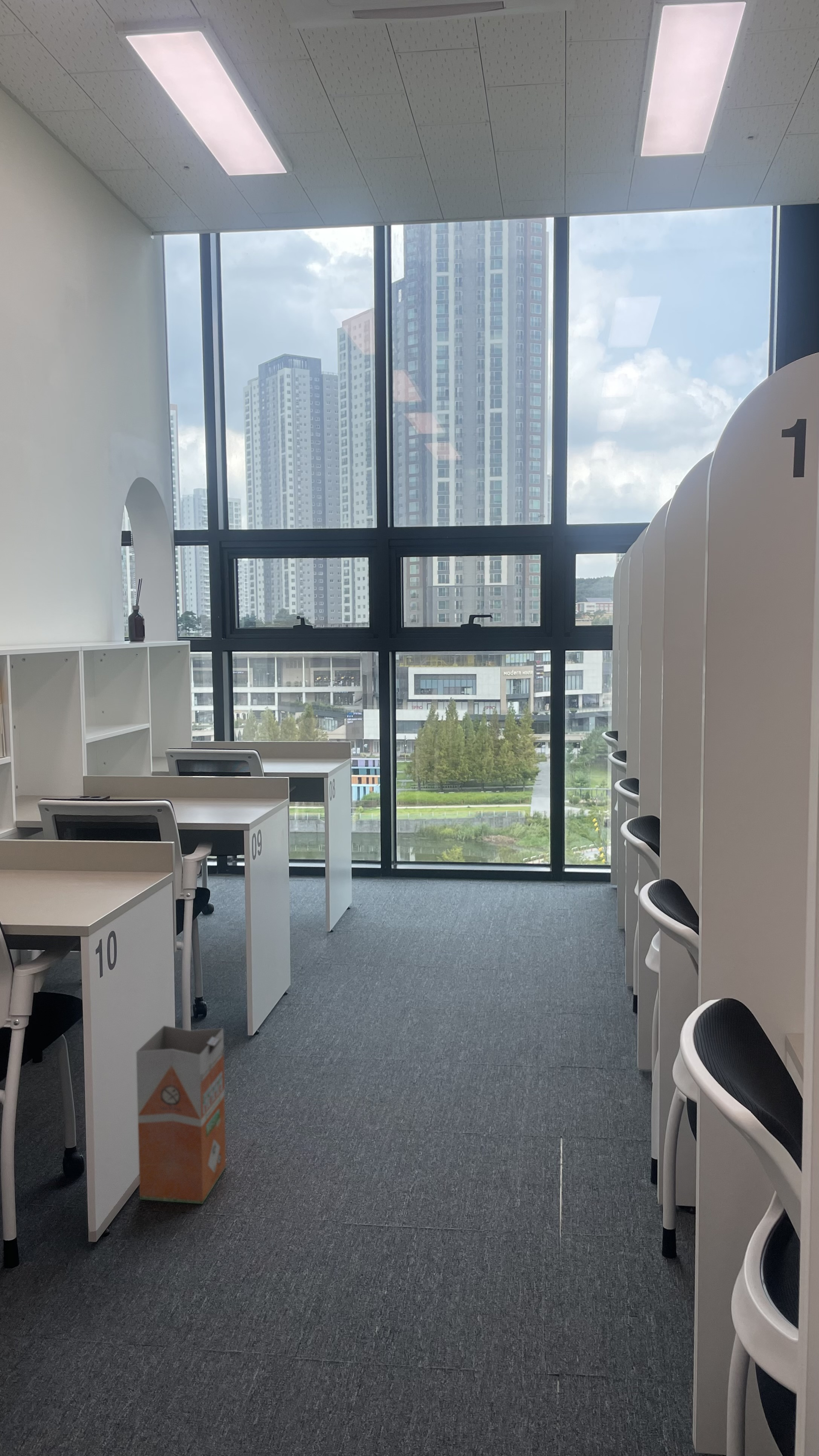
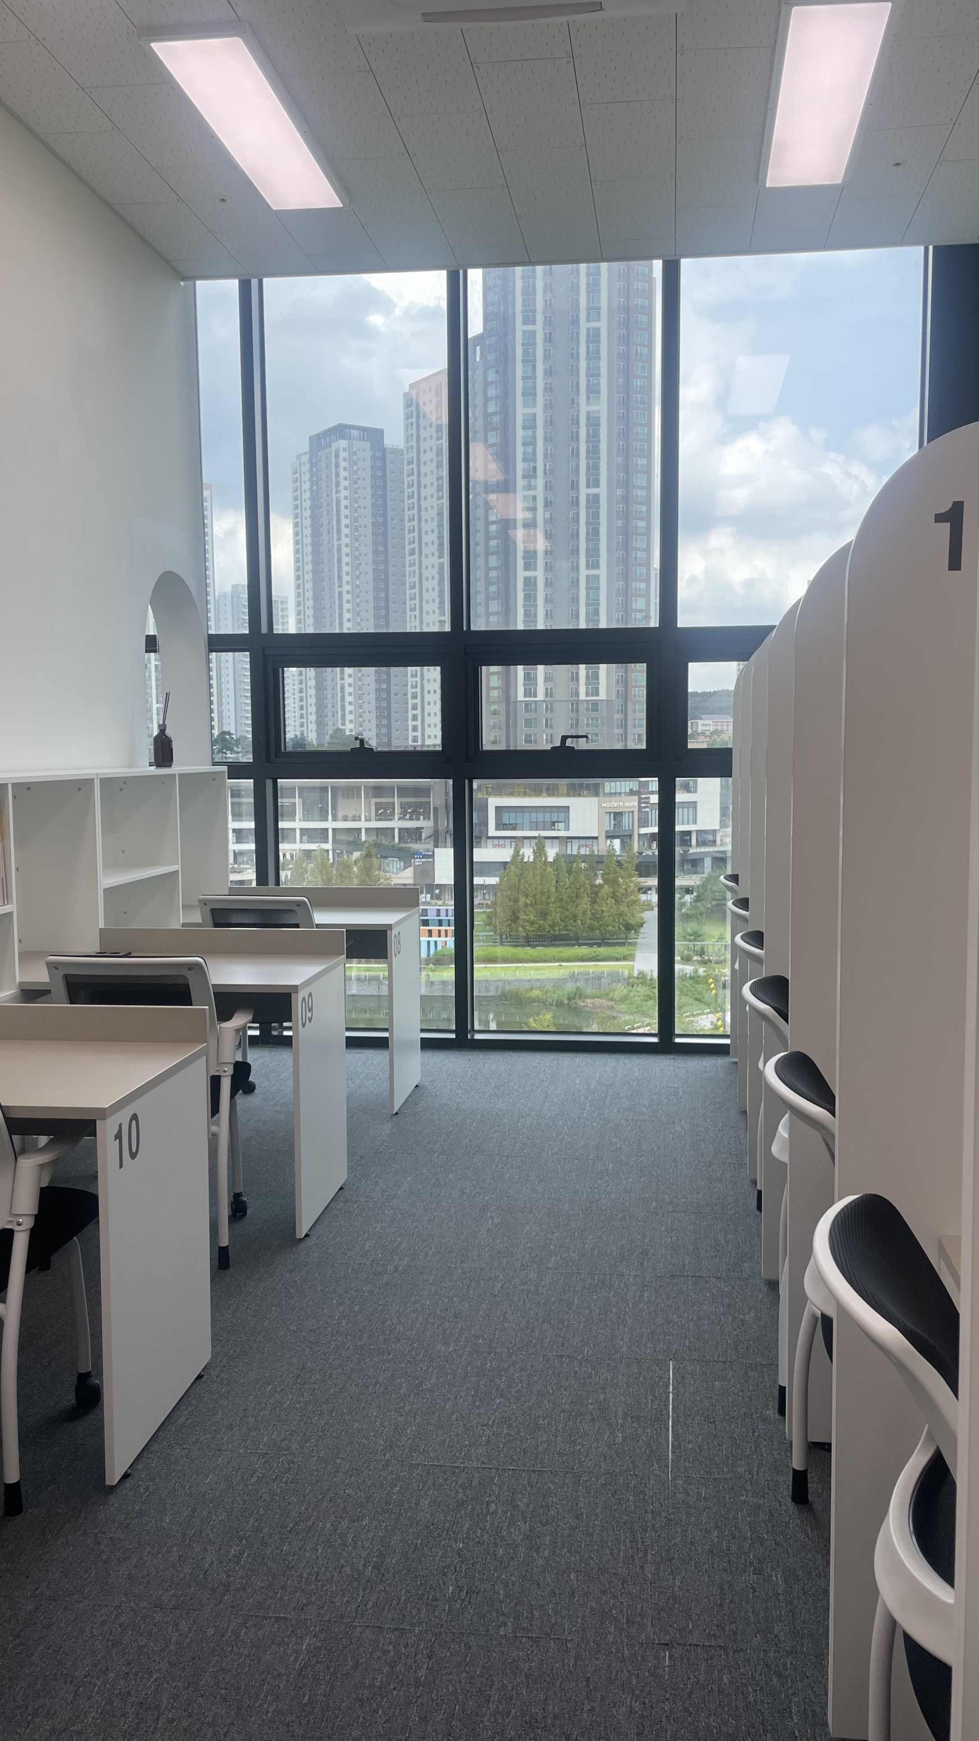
- waste bin (188, 1108)
